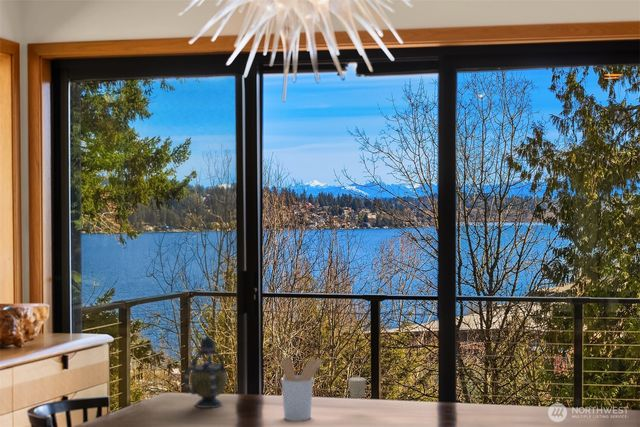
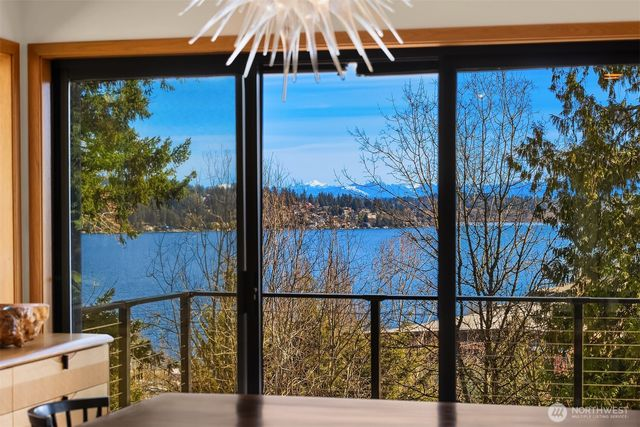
- utensil holder (303, 387)
- teapot (212, 368)
- candle (357, 394)
